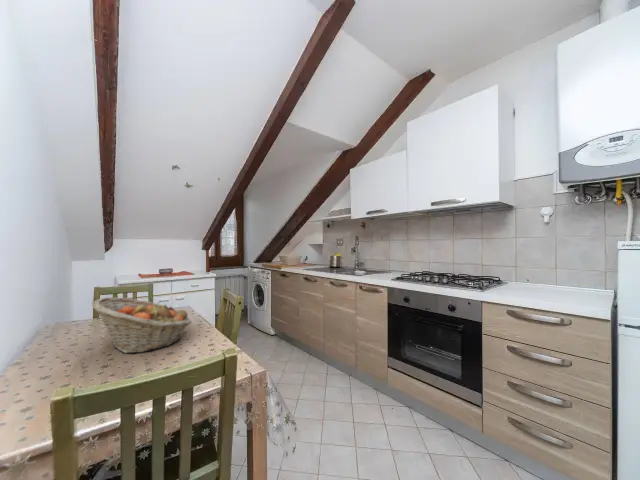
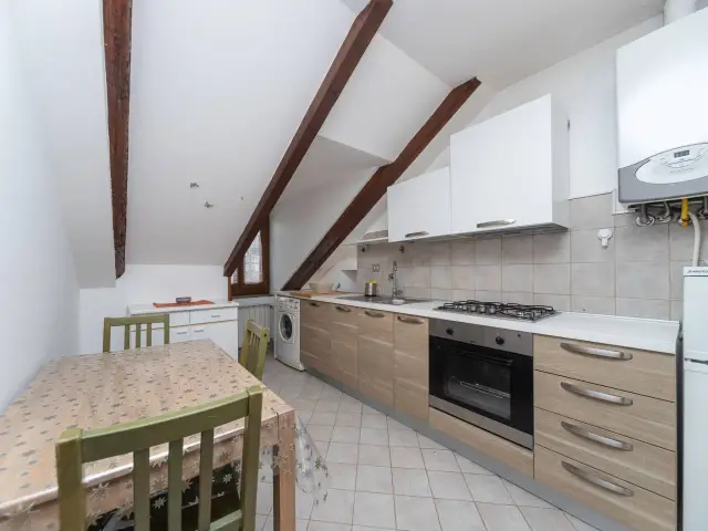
- fruit basket (144, 318)
